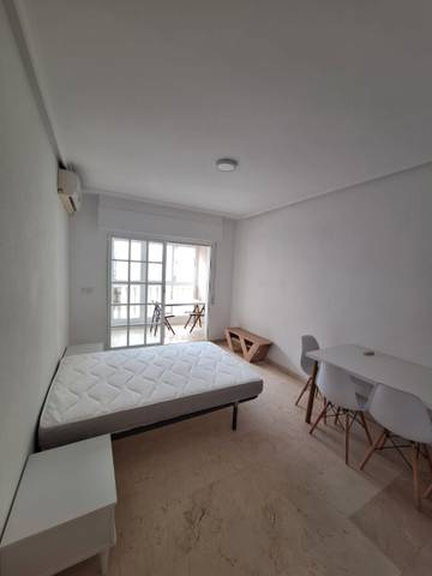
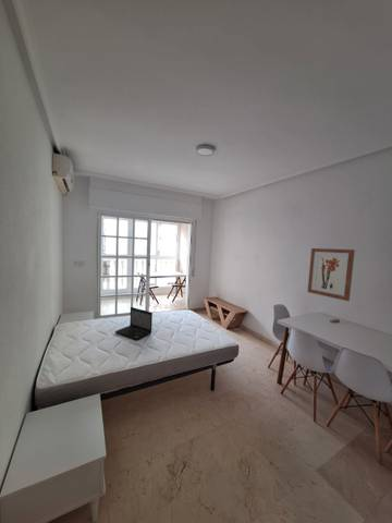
+ wall art (329, 272)
+ laptop (133, 323)
